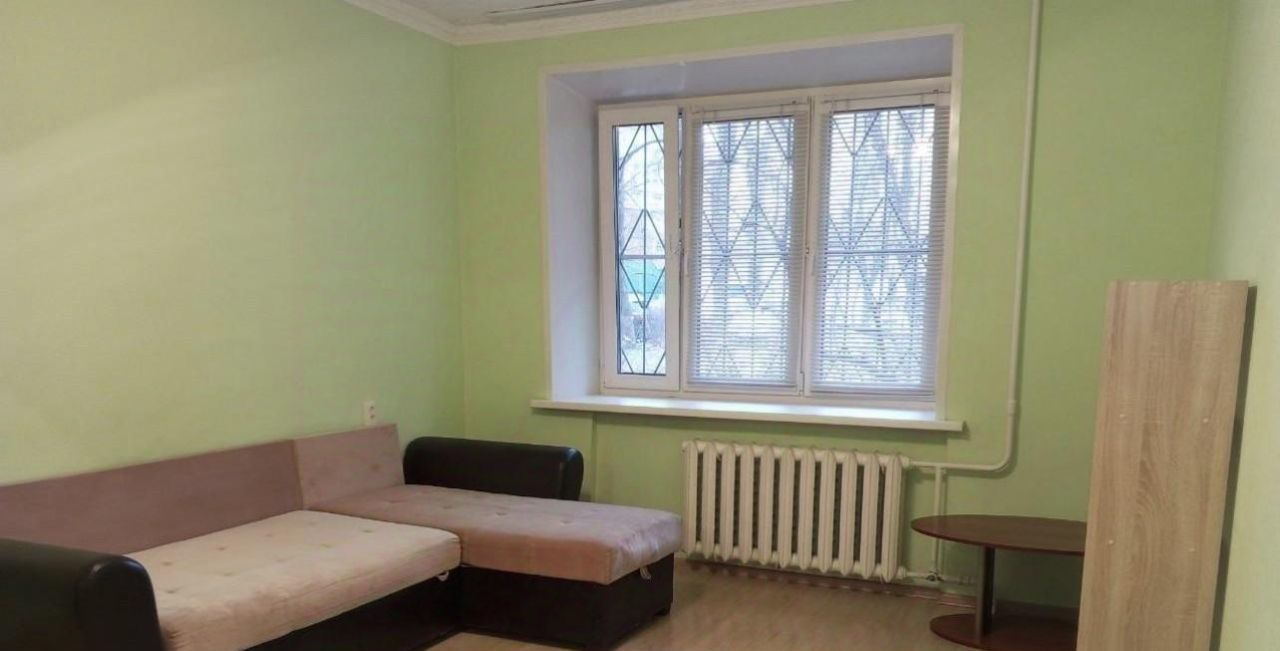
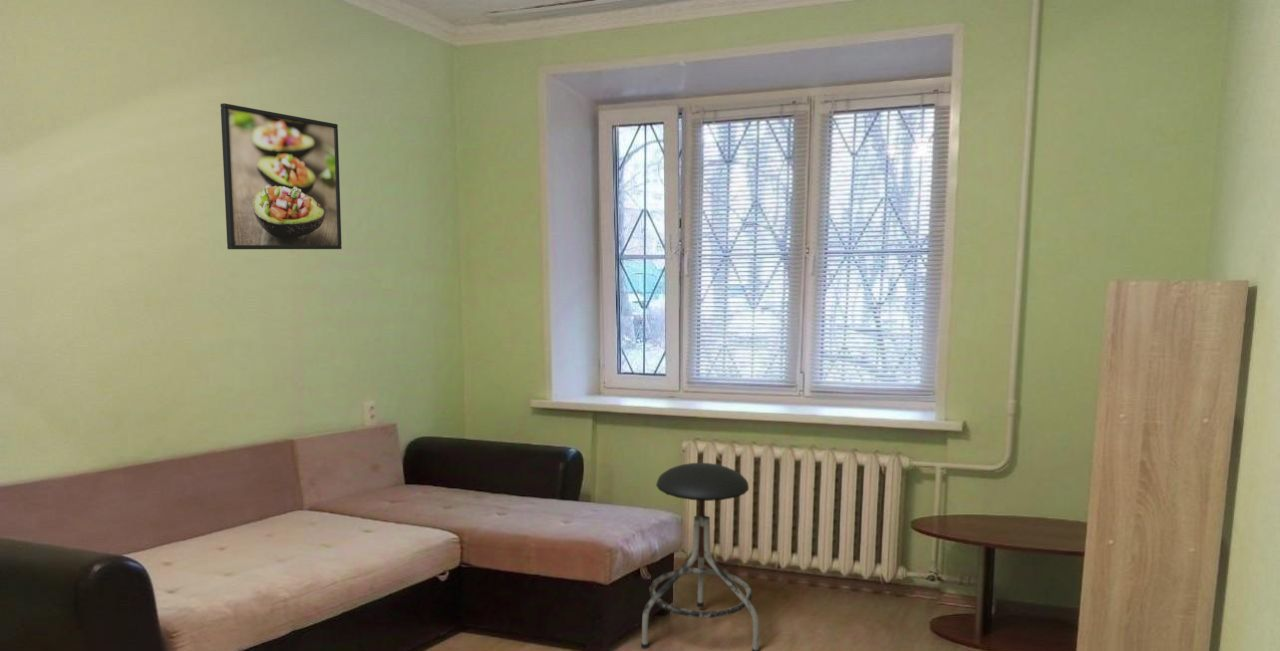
+ stool (707, 553)
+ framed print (286, 182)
